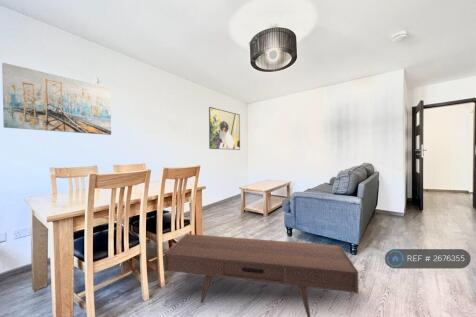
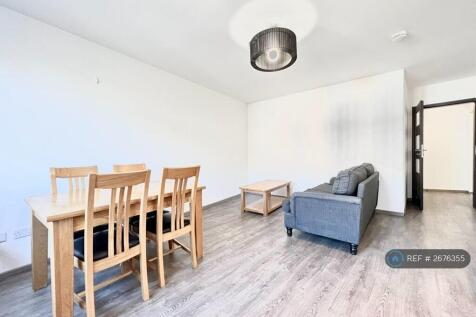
- coffee table (255, 270)
- wall art (65, 104)
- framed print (225, 130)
